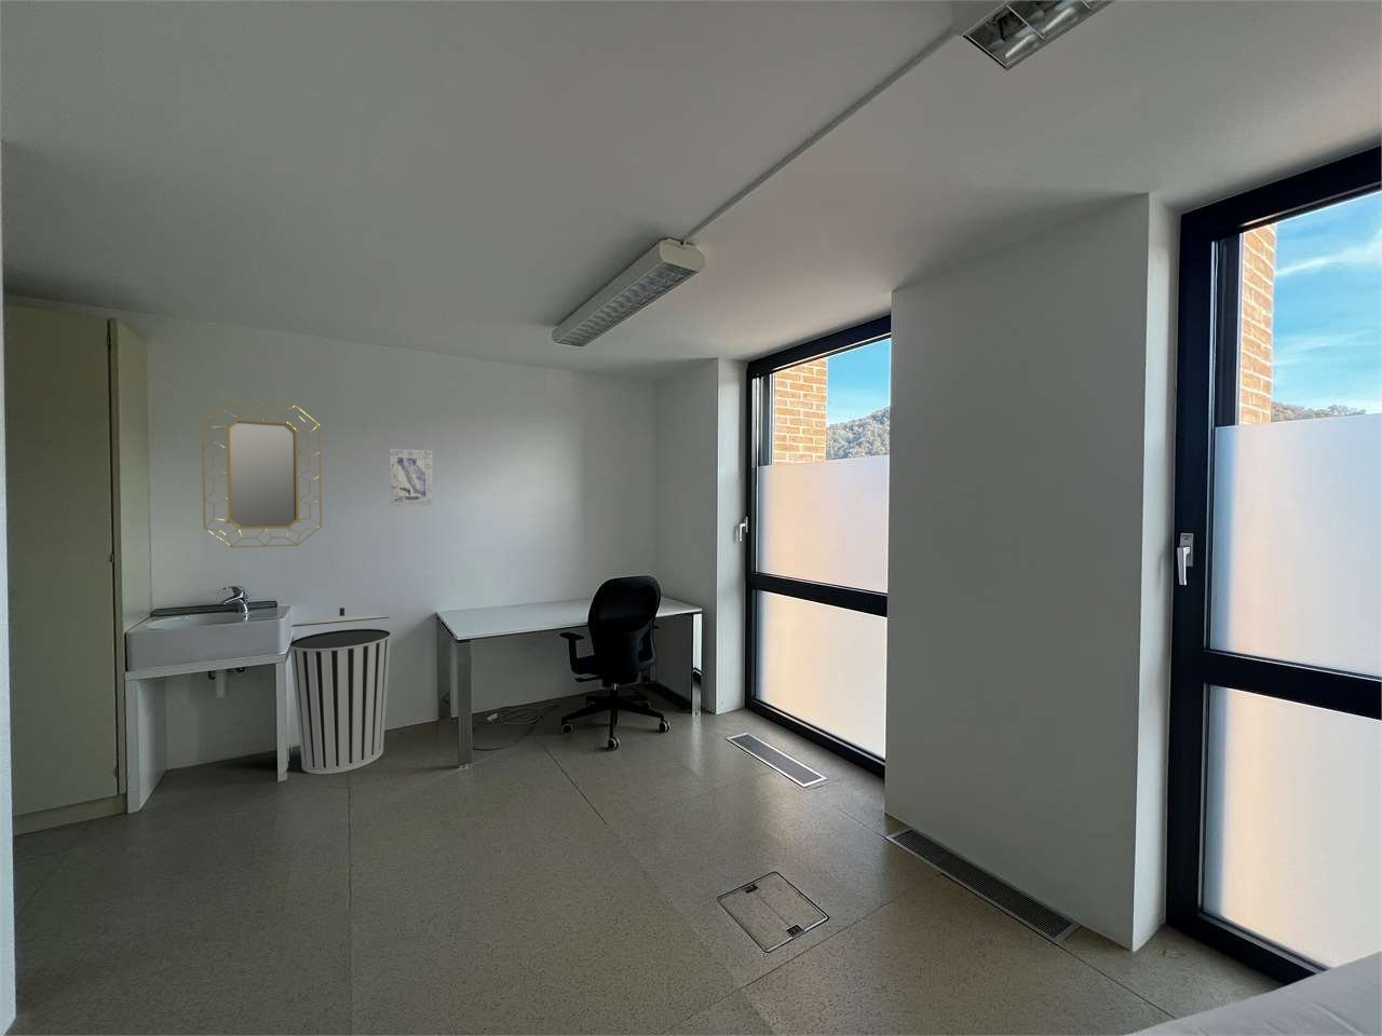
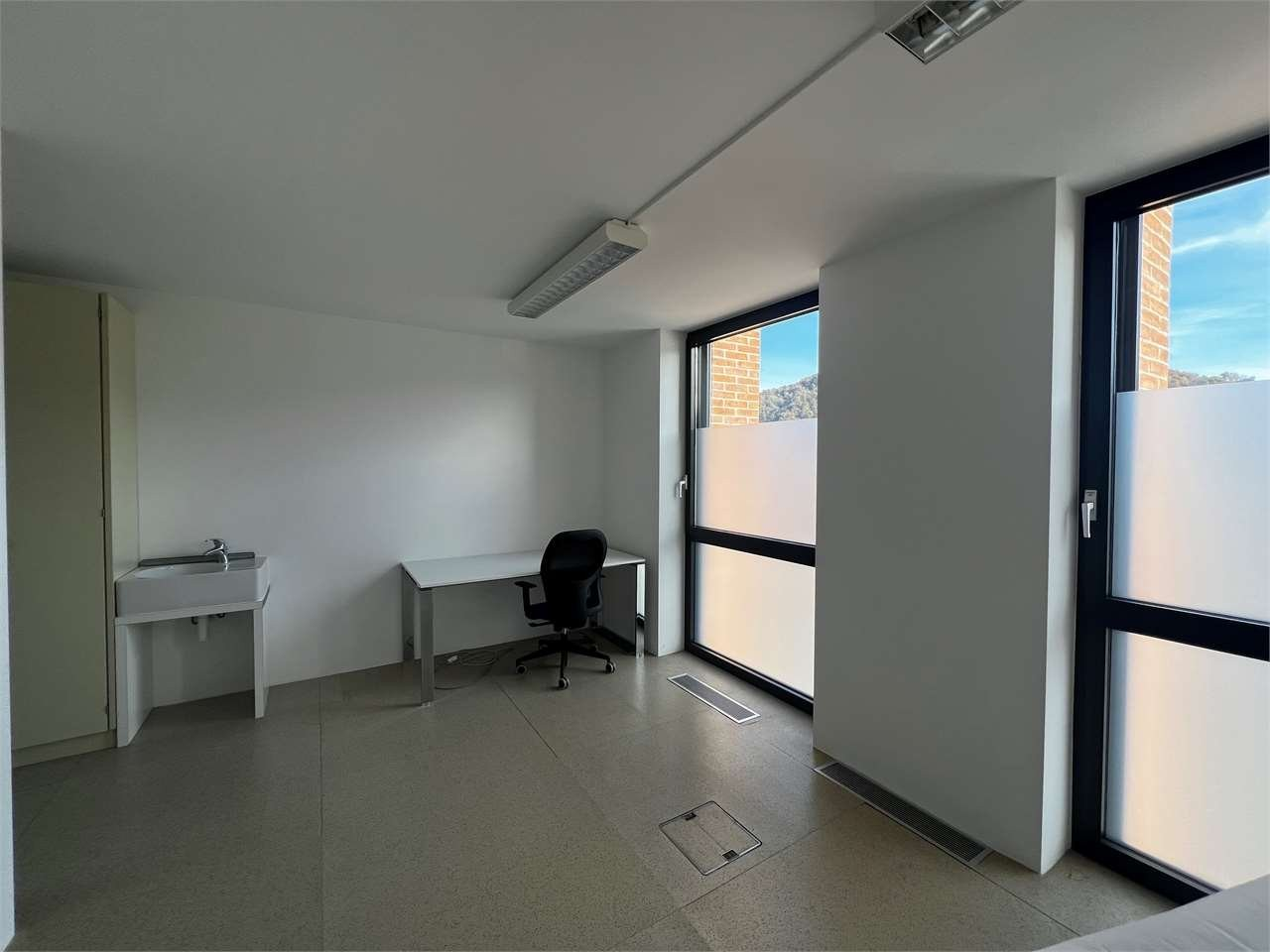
- trash can (343, 682)
- home mirror (263, 473)
- wall art (411, 477)
